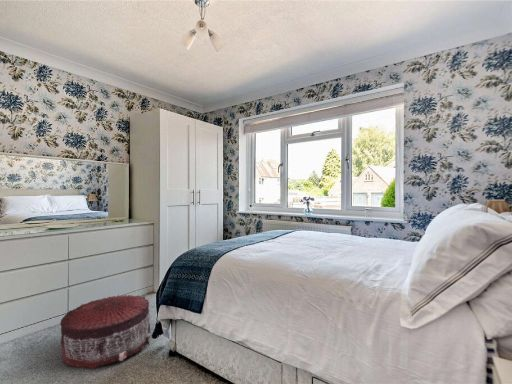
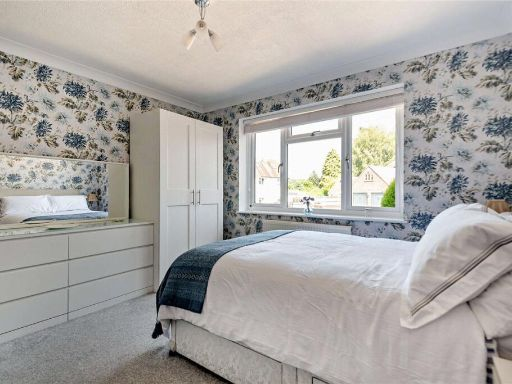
- pouf (109, 324)
